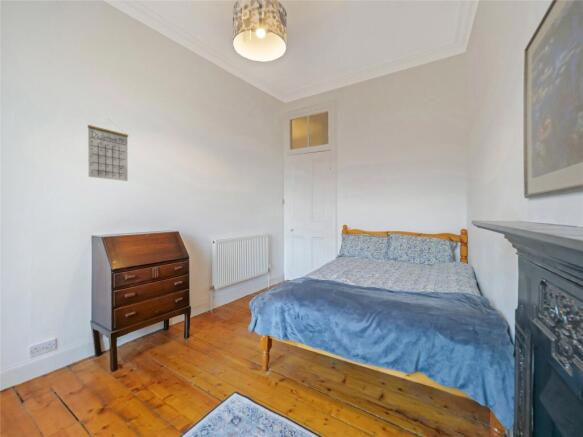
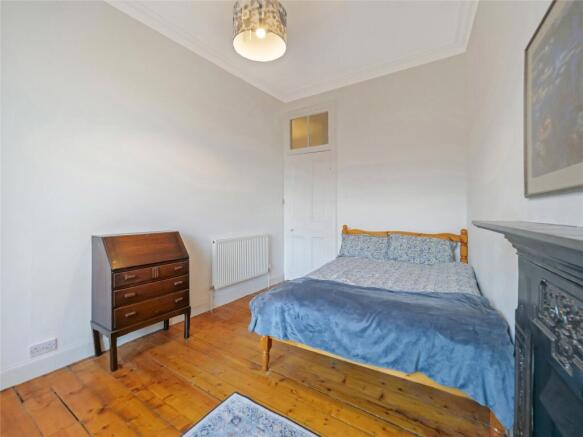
- calendar (109, 148)
